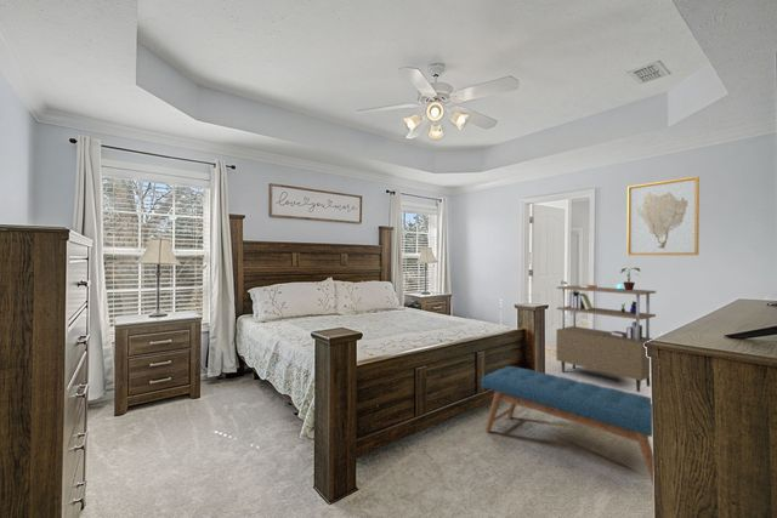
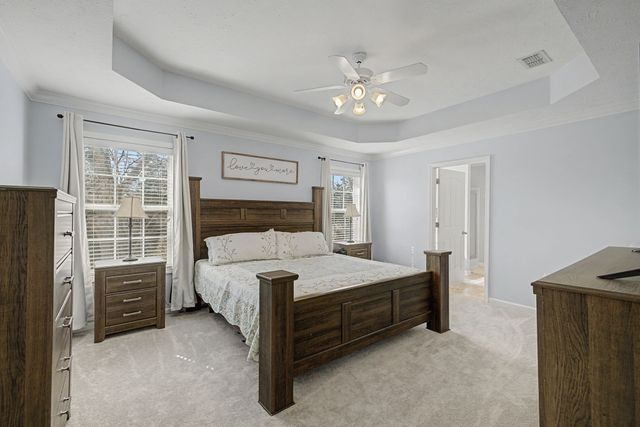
- shelving unit (602, 331)
- wall art (660, 218)
- bench (569, 417)
- potted plant (629, 278)
